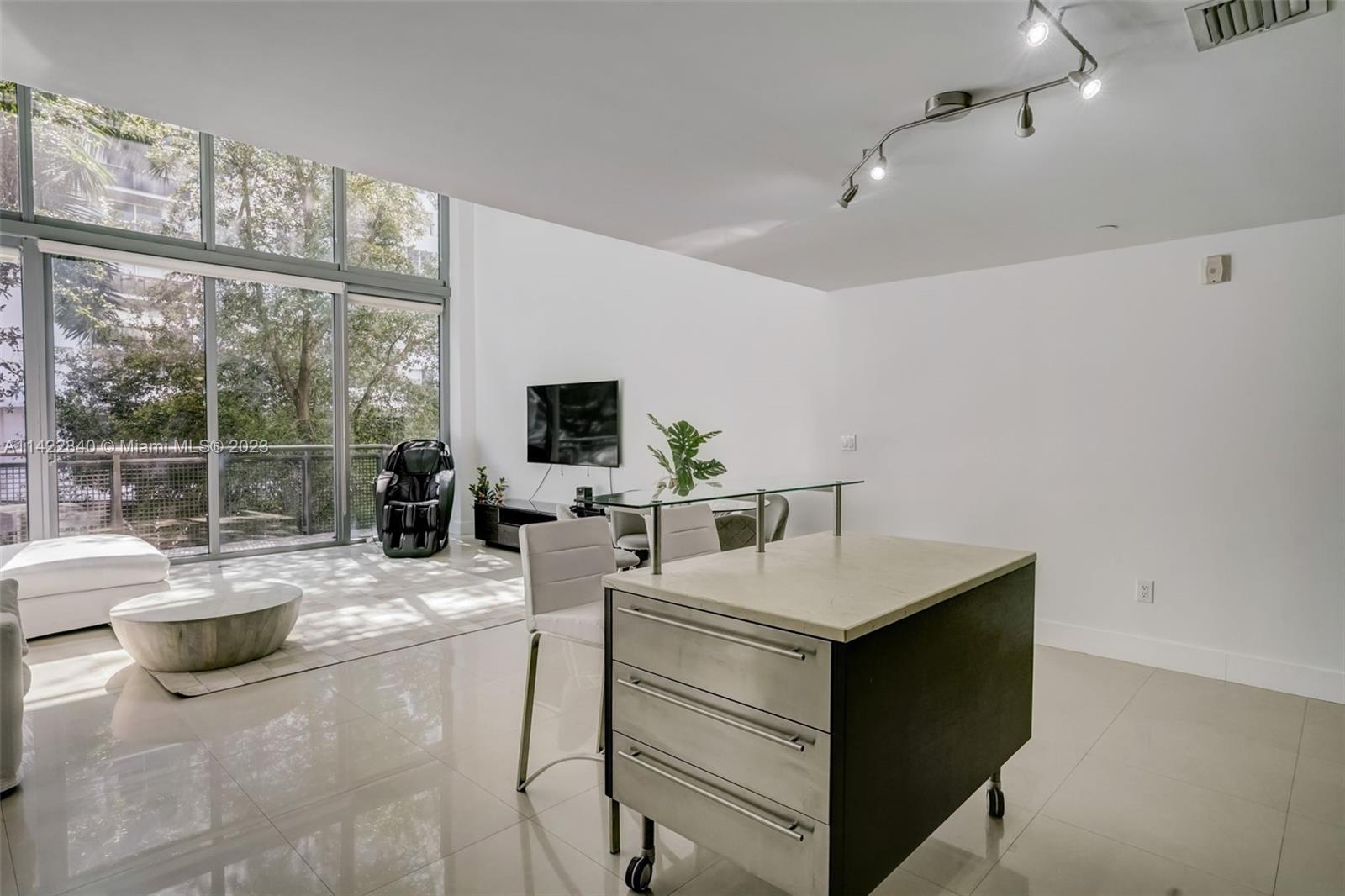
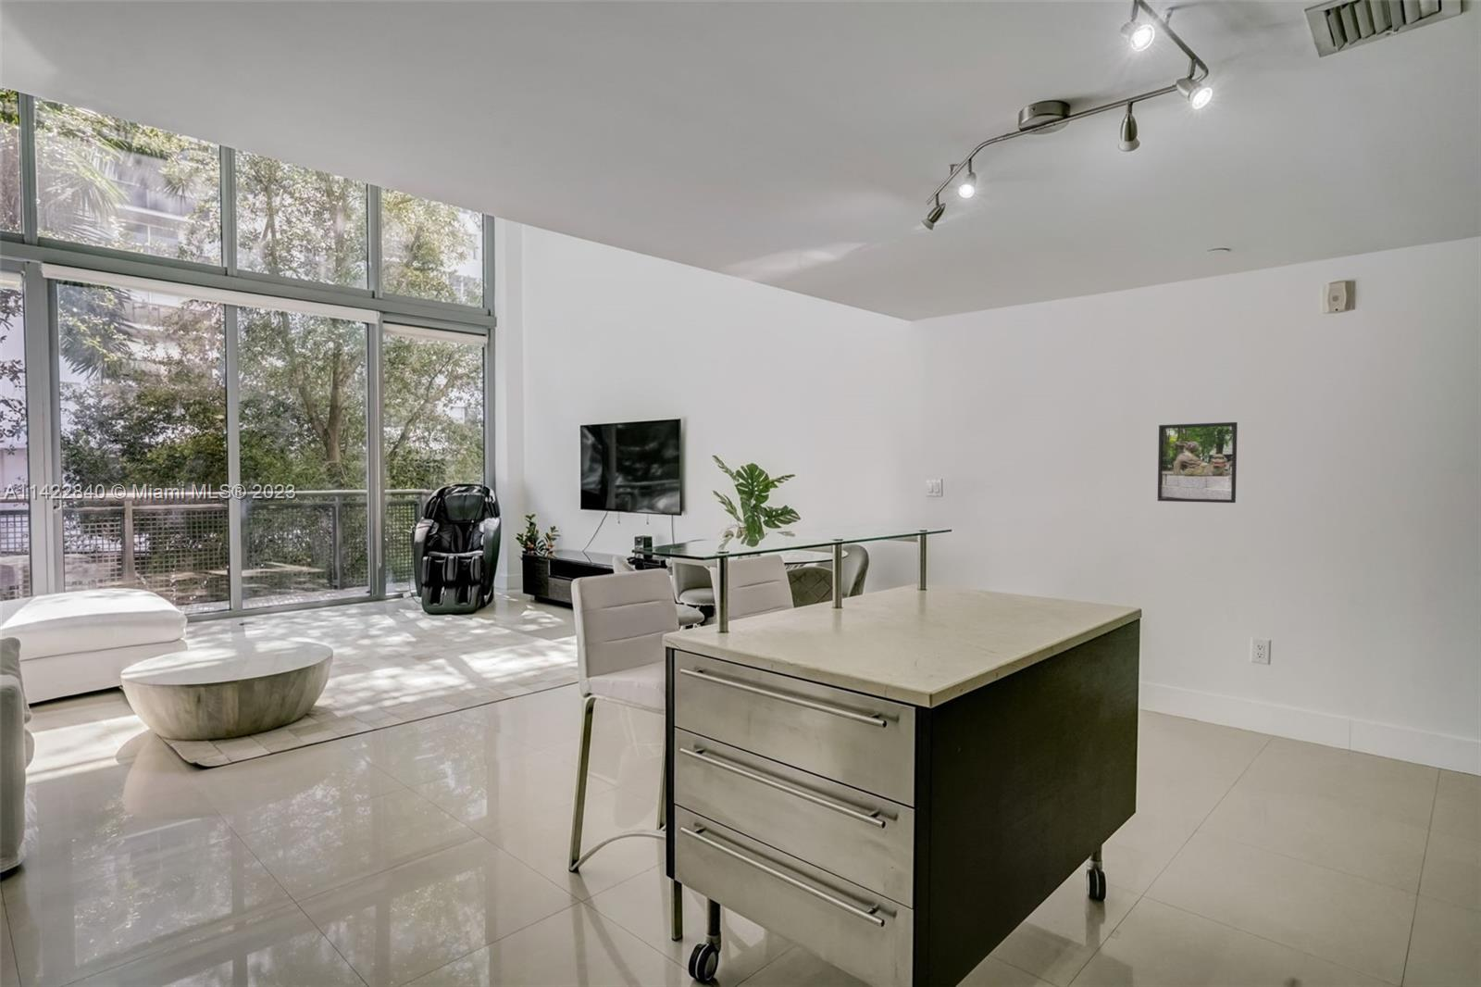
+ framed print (1196, 462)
